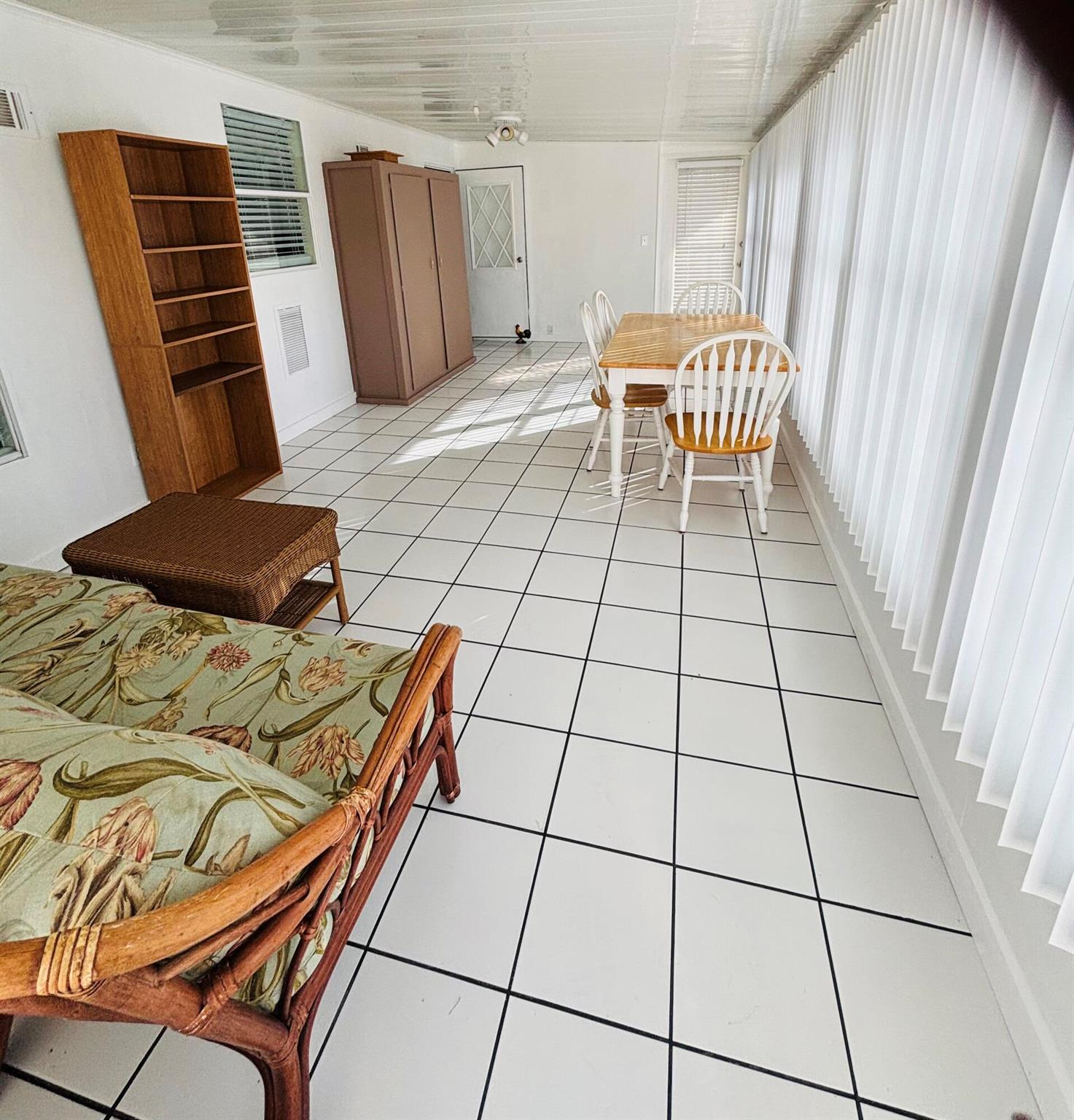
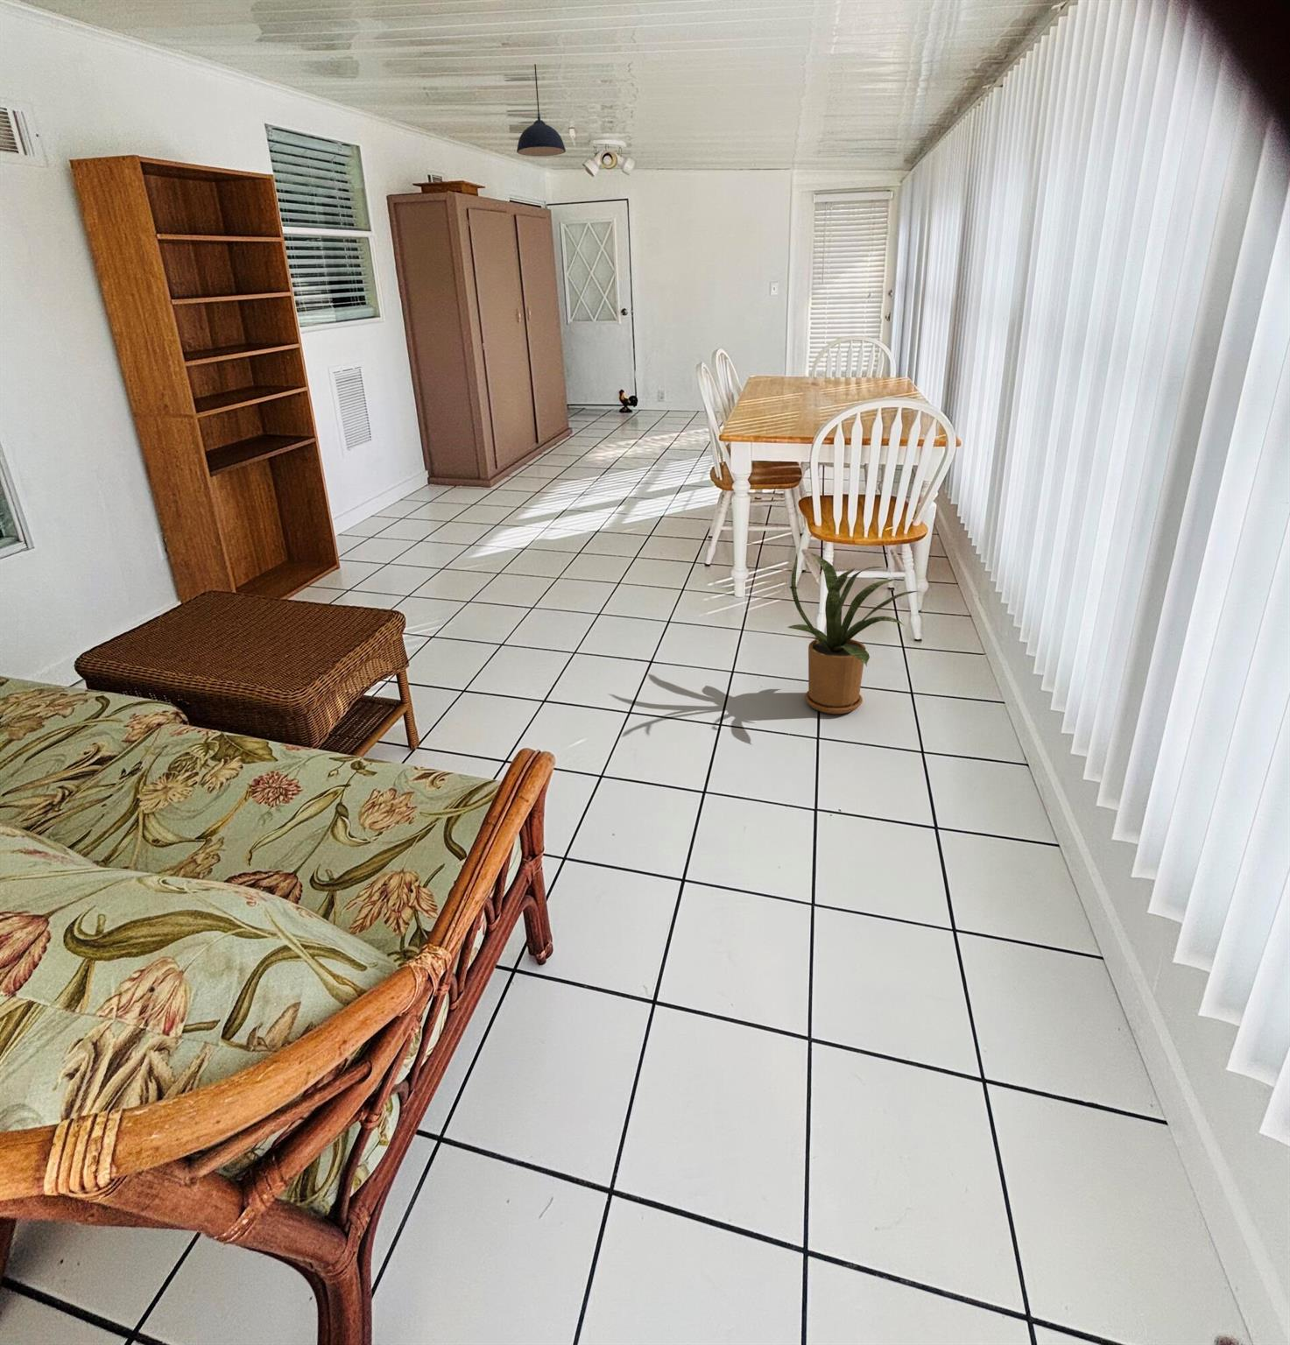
+ pendant light (538, 108)
+ house plant (847, 629)
